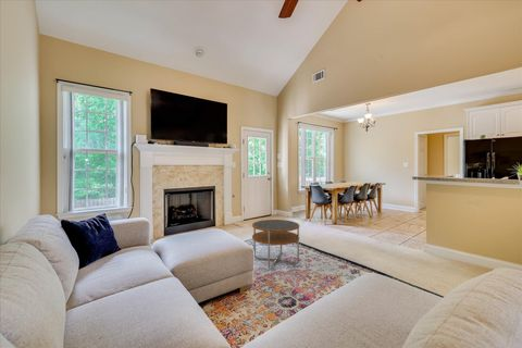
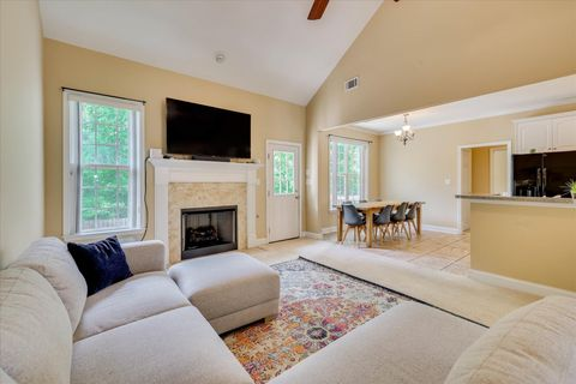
- side table (275, 243)
